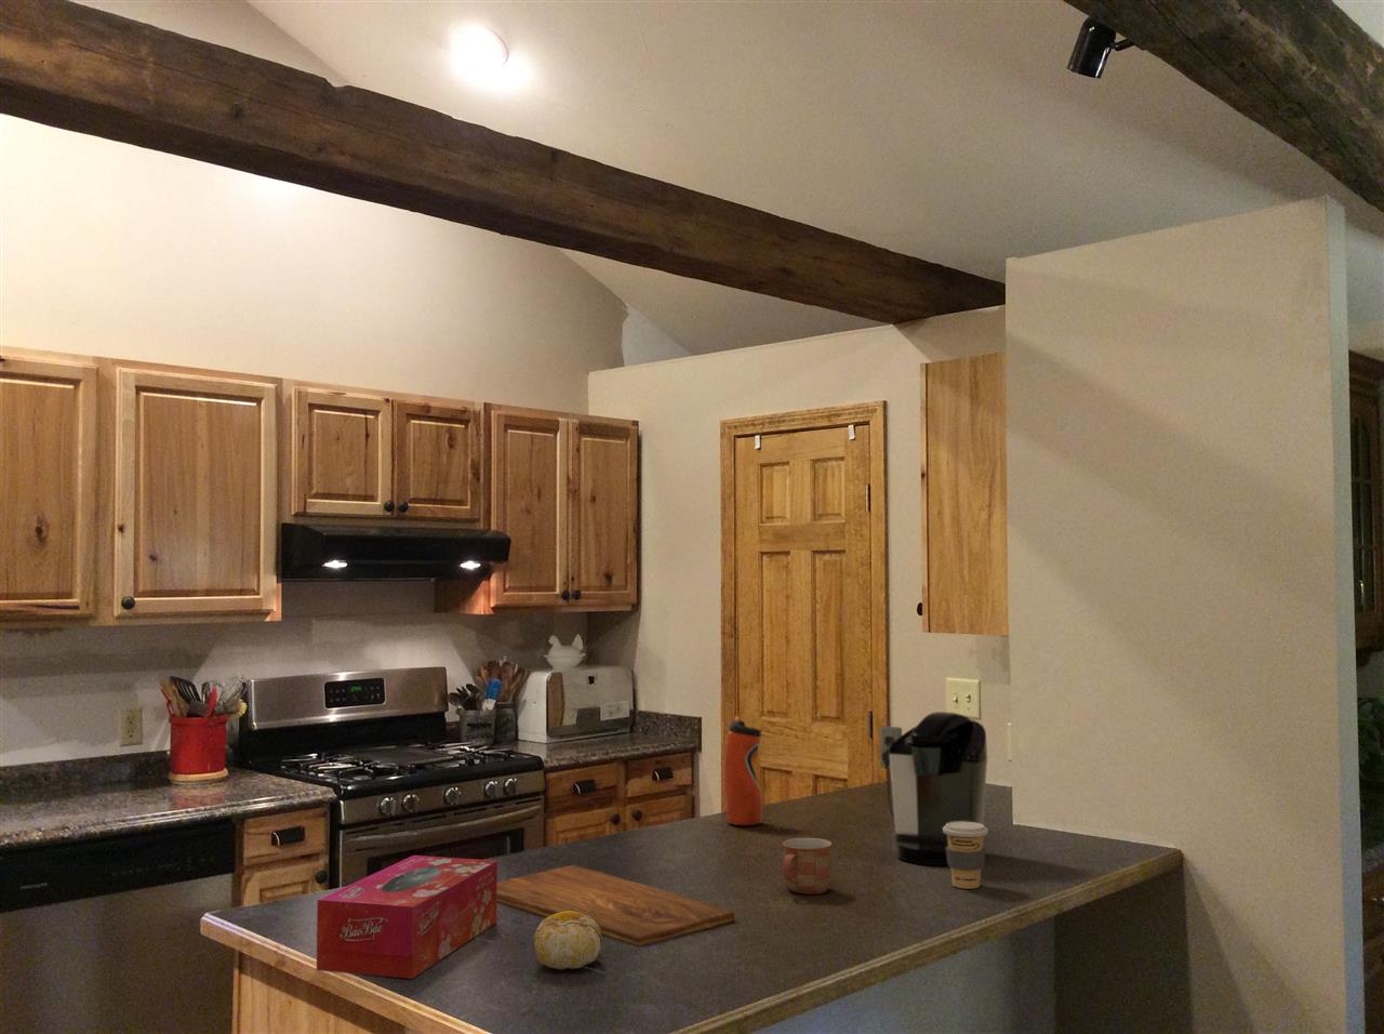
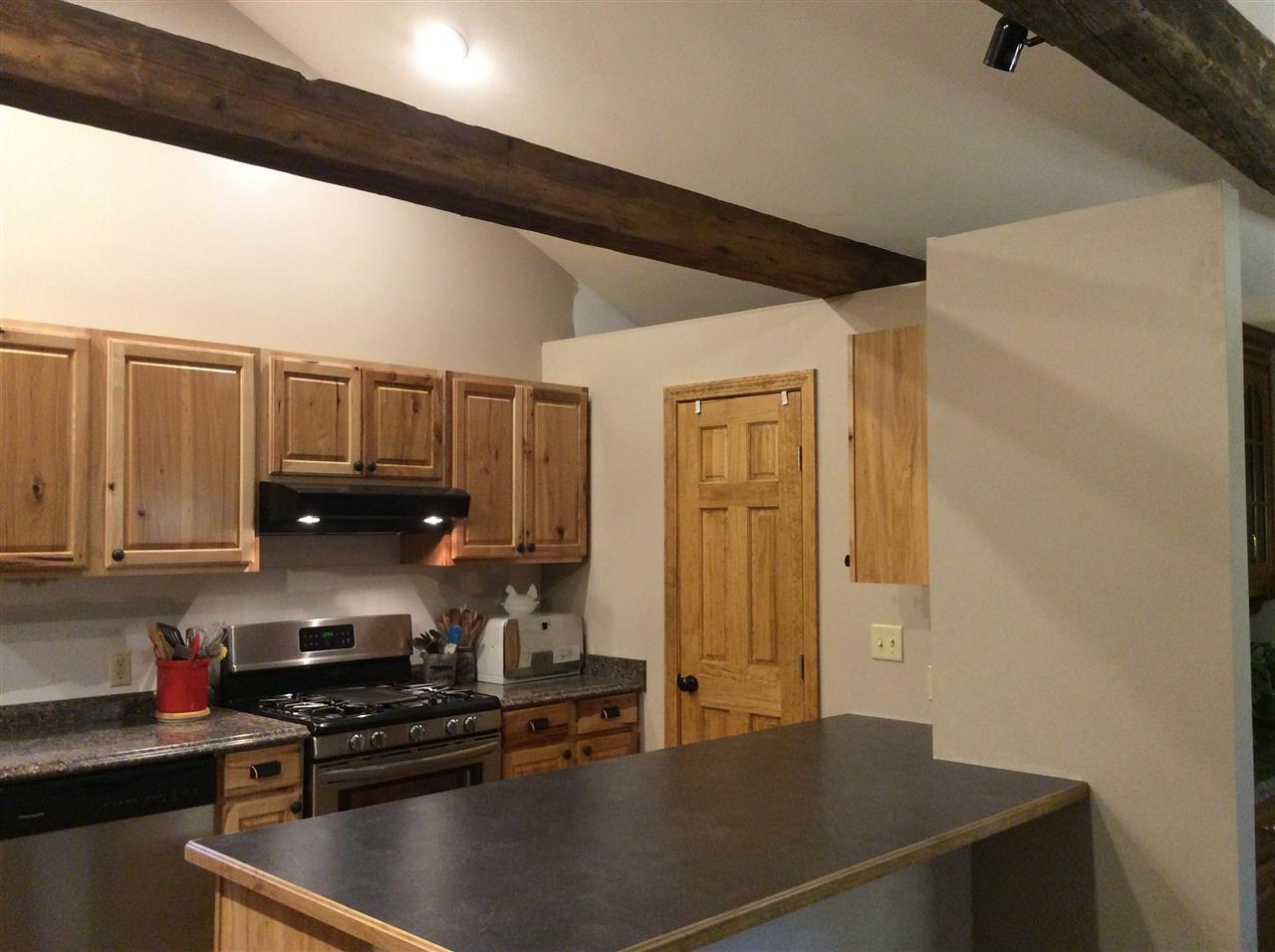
- mug (803, 868)
- cutting board (602, 901)
- water bottle (742, 769)
- tissue box (412, 910)
- coffee cup (966, 855)
- coffee maker (917, 780)
- fruit (568, 938)
